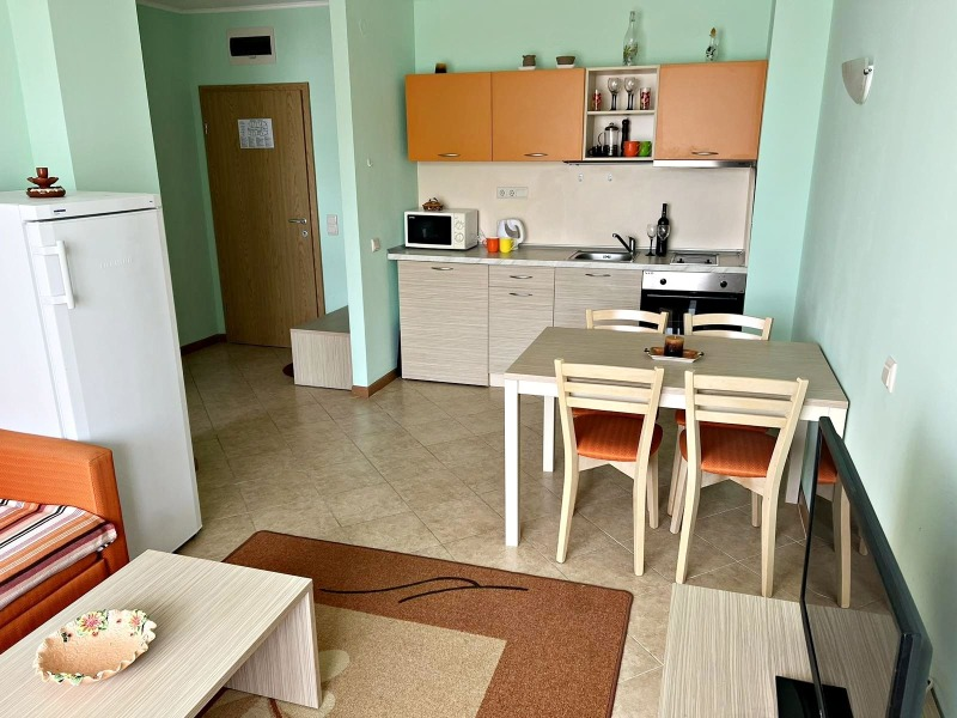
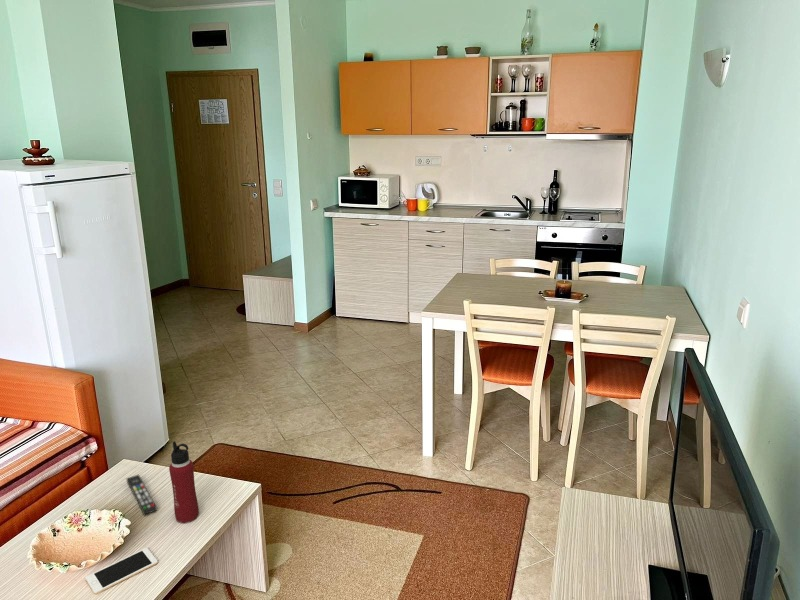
+ remote control (141, 493)
+ cell phone (122, 569)
+ water bottle (183, 480)
